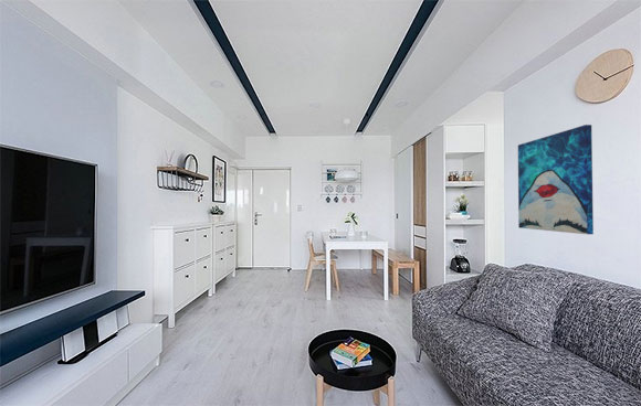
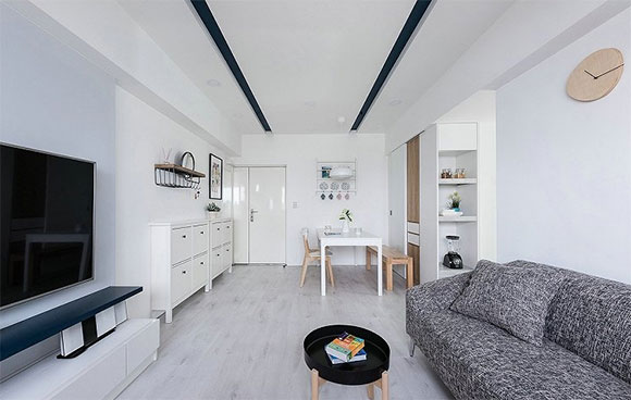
- wall art (549, 183)
